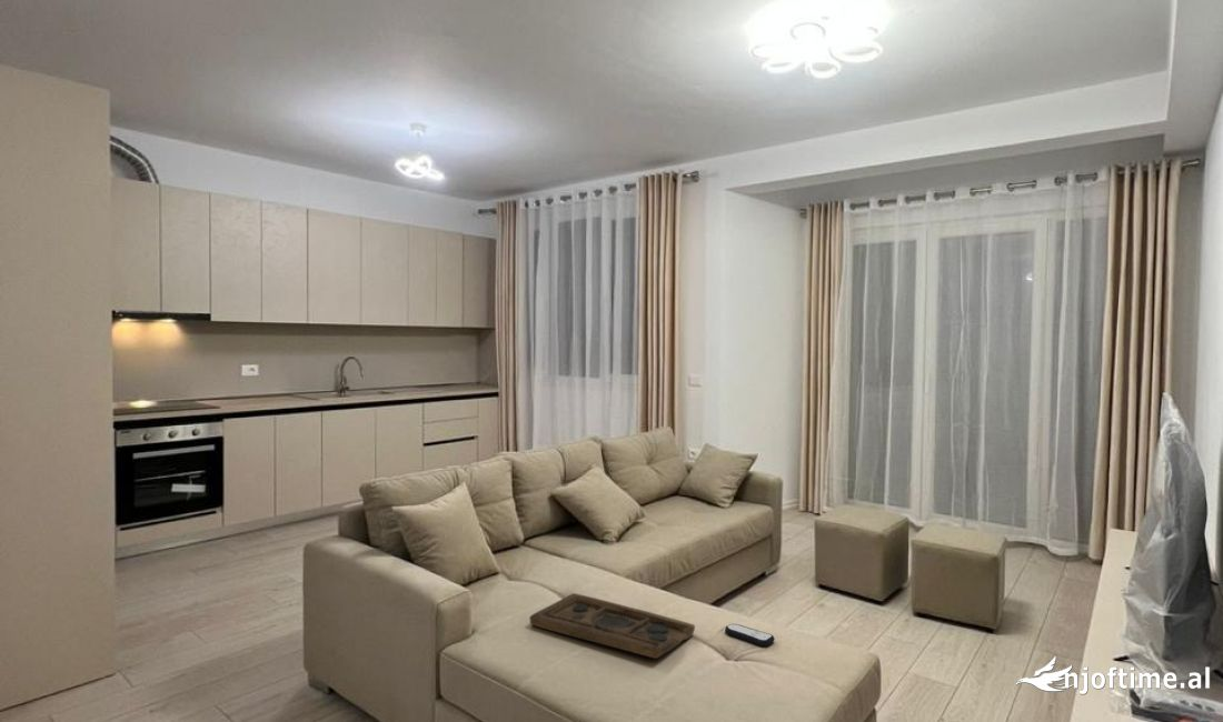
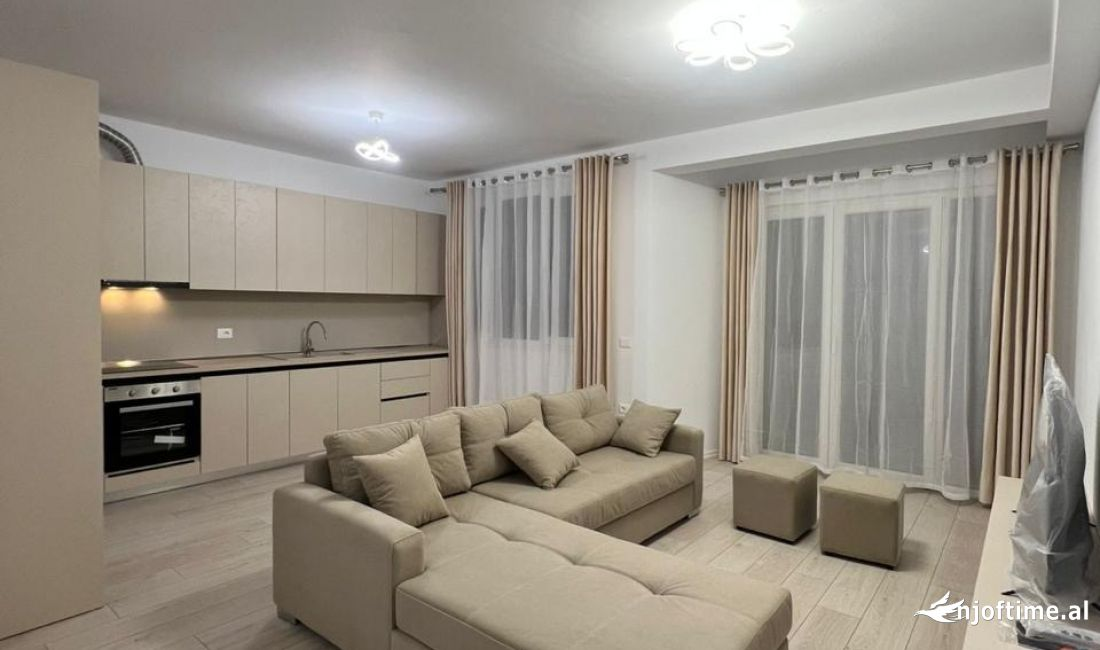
- decorative tray (610, 623)
- remote control (748, 633)
